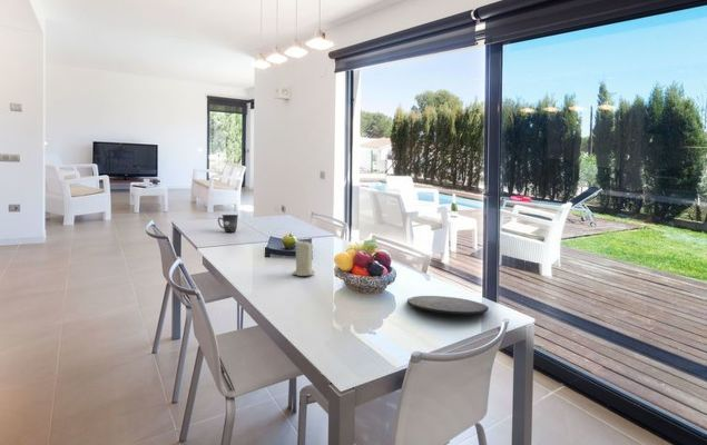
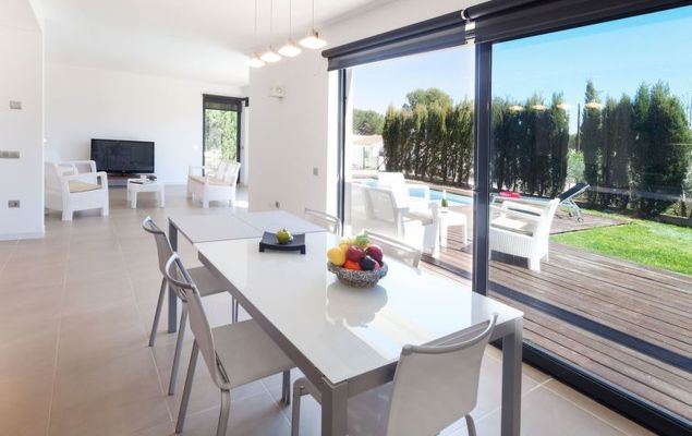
- plate (446, 304)
- candle (303, 257)
- mug (227, 222)
